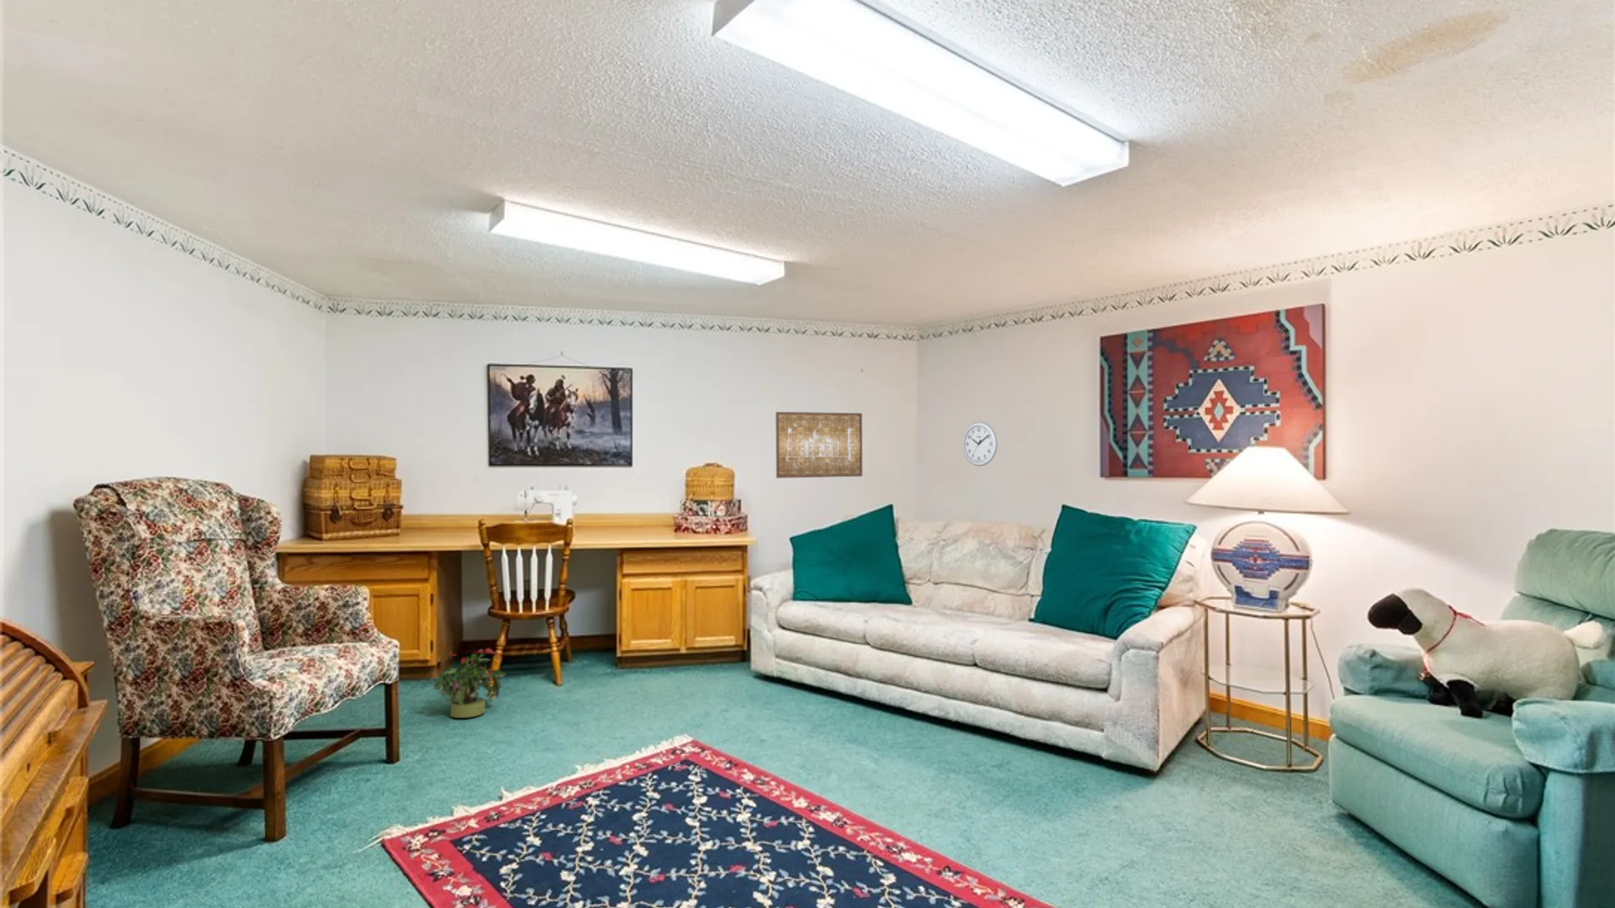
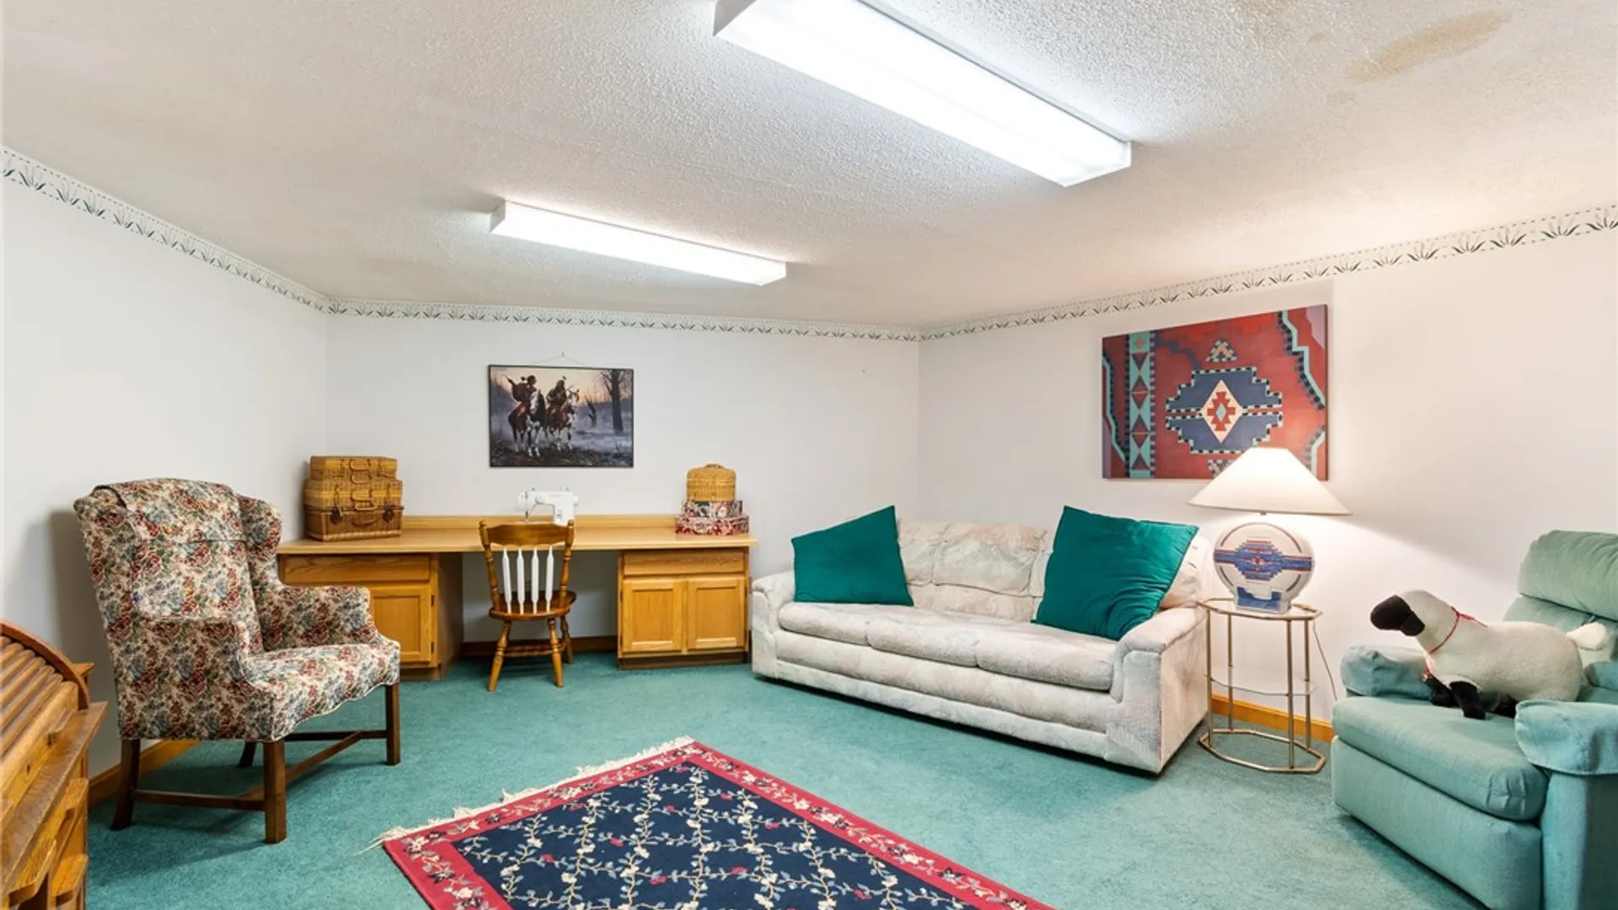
- potted plant (467, 680)
- wall art (820, 445)
- wall clock (978, 443)
